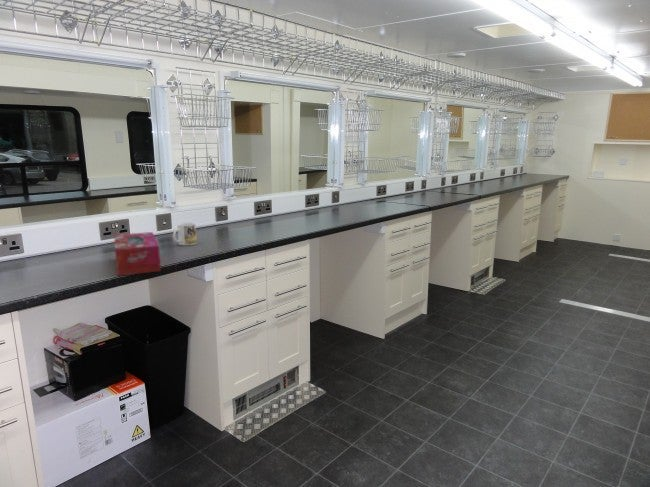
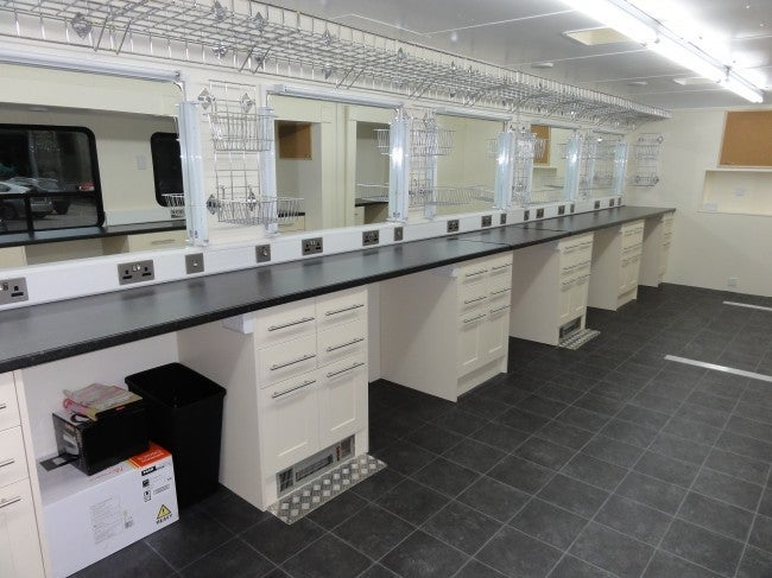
- mug (183, 234)
- tissue box (136, 252)
